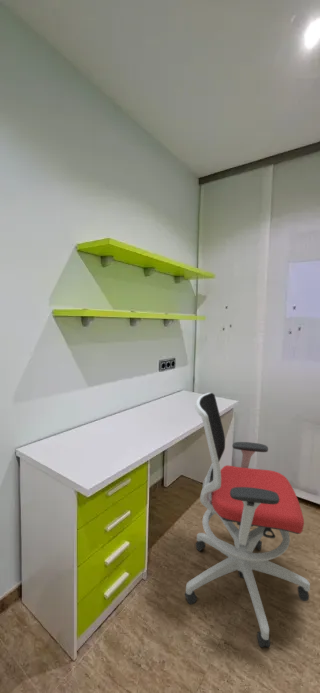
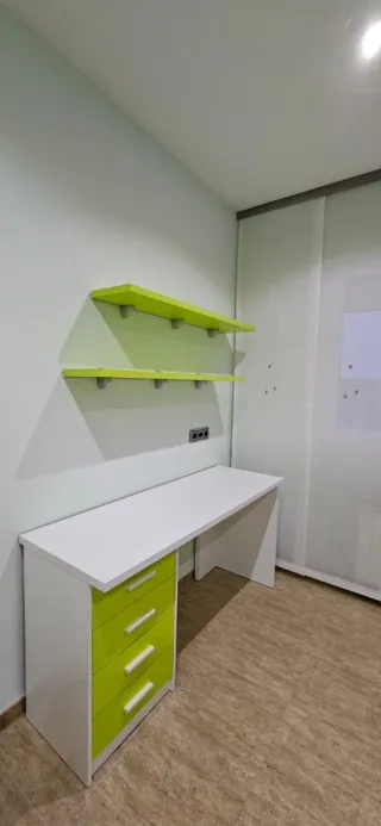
- office chair (251, 497)
